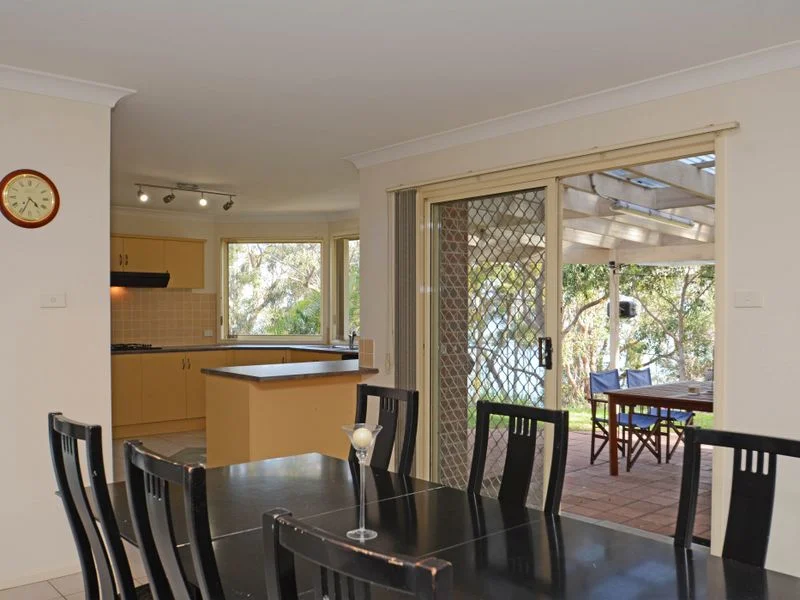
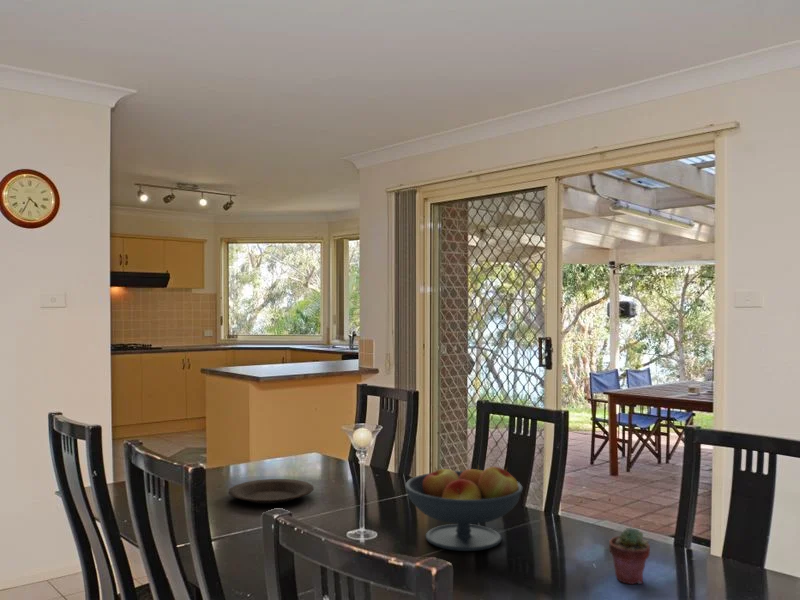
+ potted succulent (629, 553)
+ fruit bowl (463, 502)
+ plate (271, 493)
